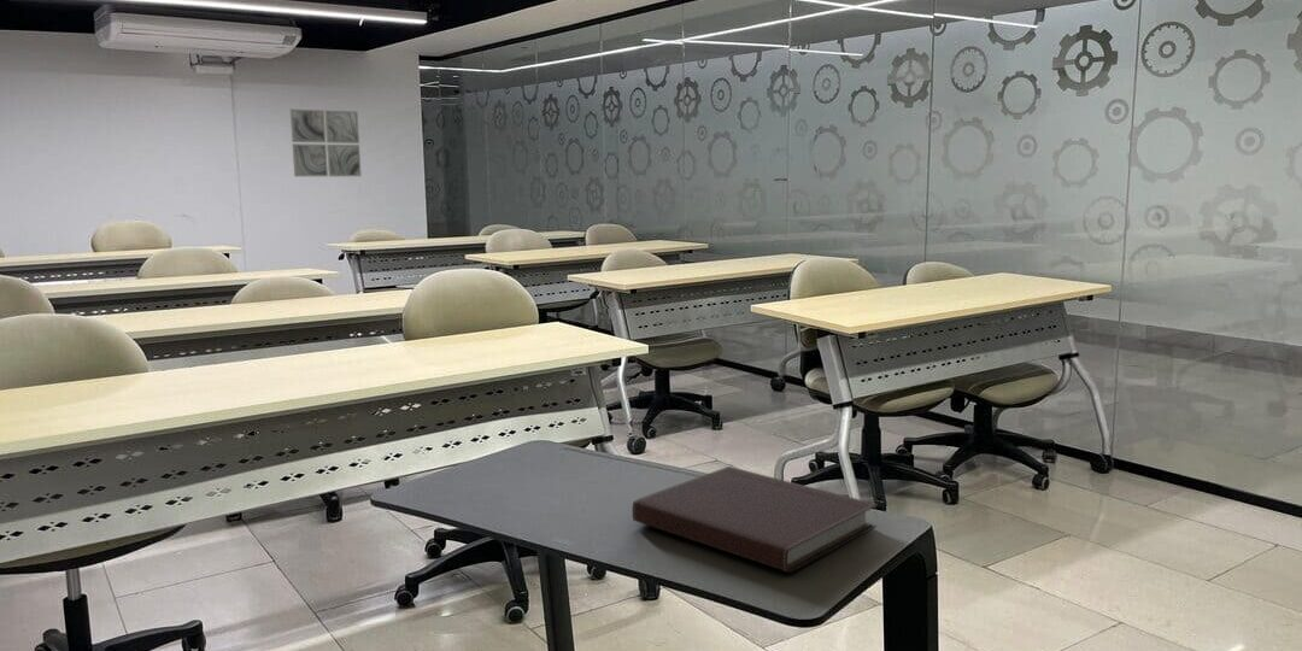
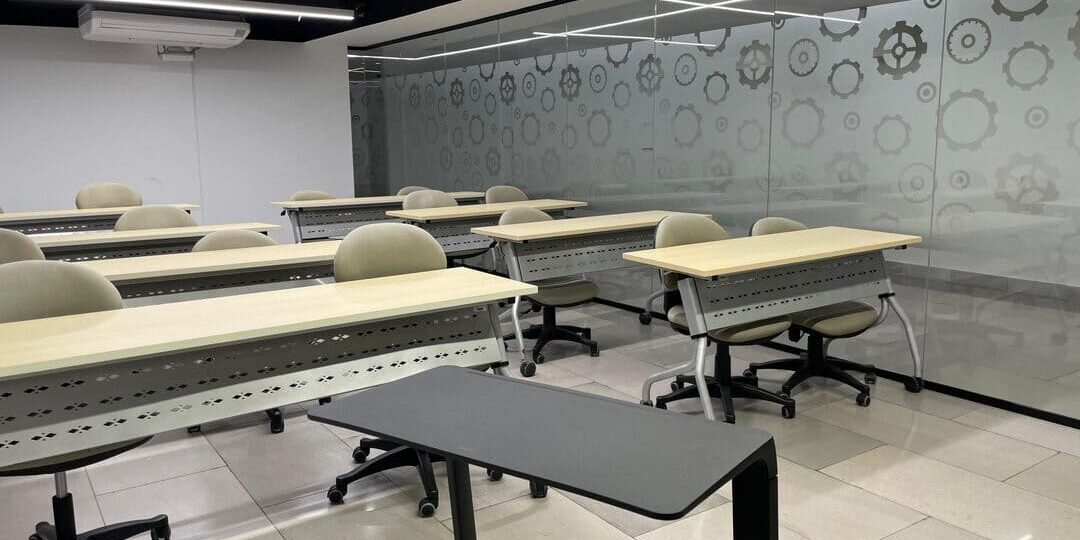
- notebook (753, 514)
- wall art (327, 145)
